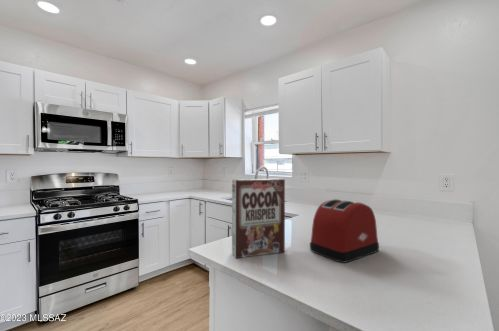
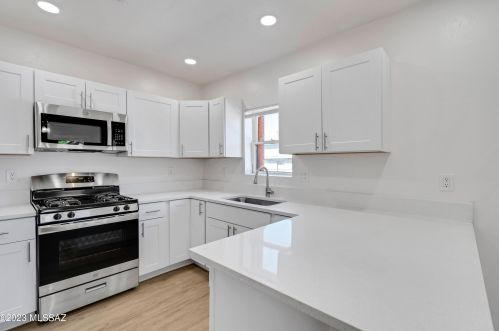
- cereal box (258, 216)
- toaster (345, 225)
